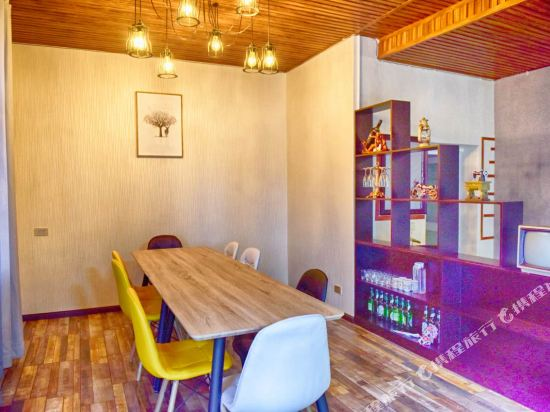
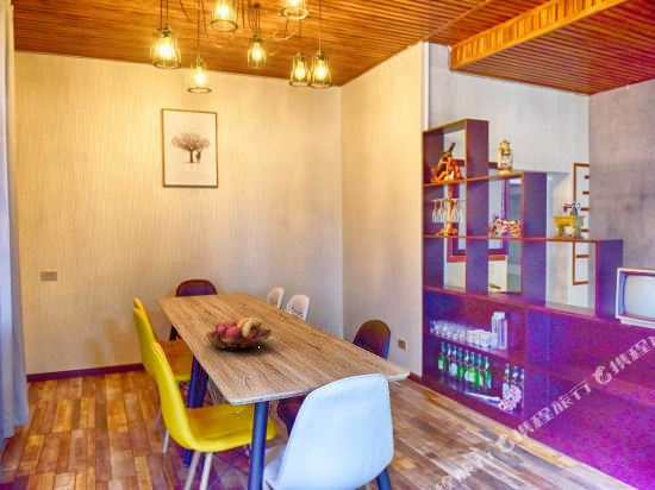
+ fruit basket (239, 332)
